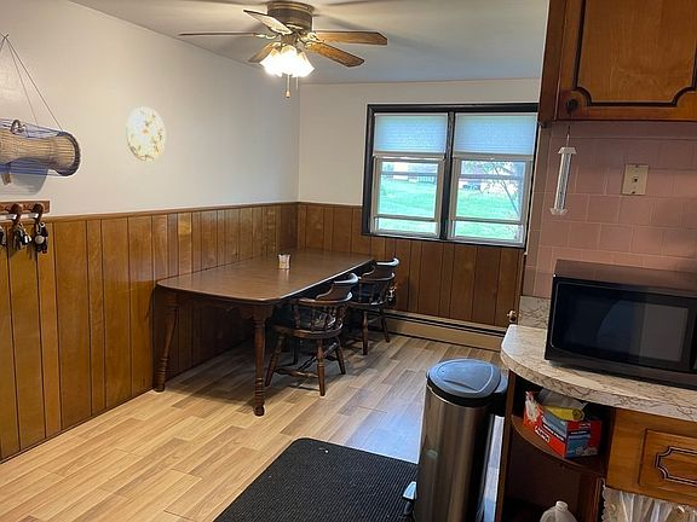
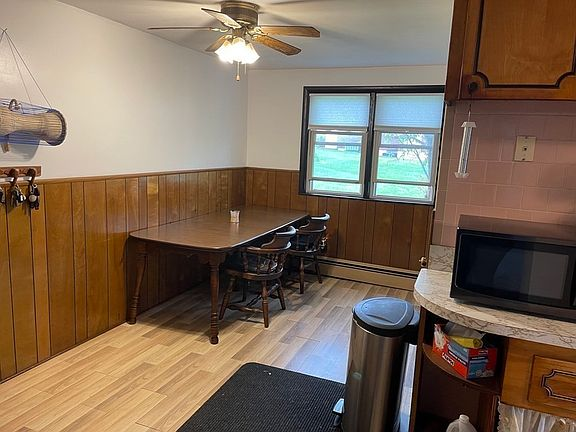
- decorative plate (146, 134)
